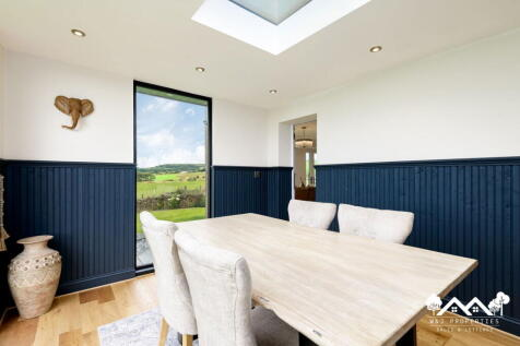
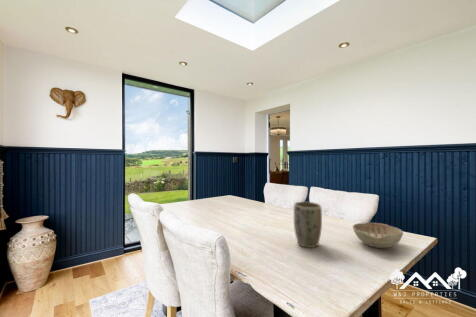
+ decorative bowl (376, 235)
+ plant pot (307, 224)
